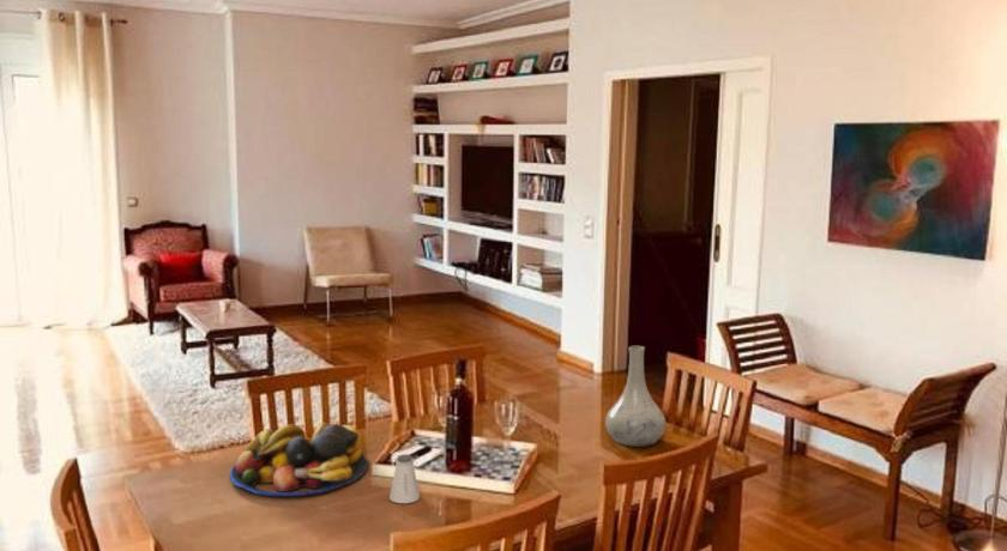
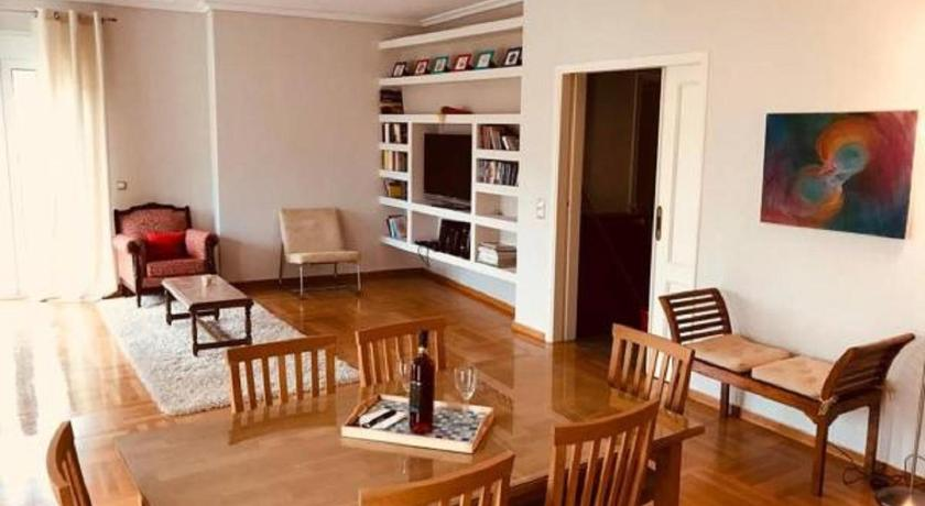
- fruit bowl (299, 447)
- saltshaker (404, 477)
- vase (635, 393)
